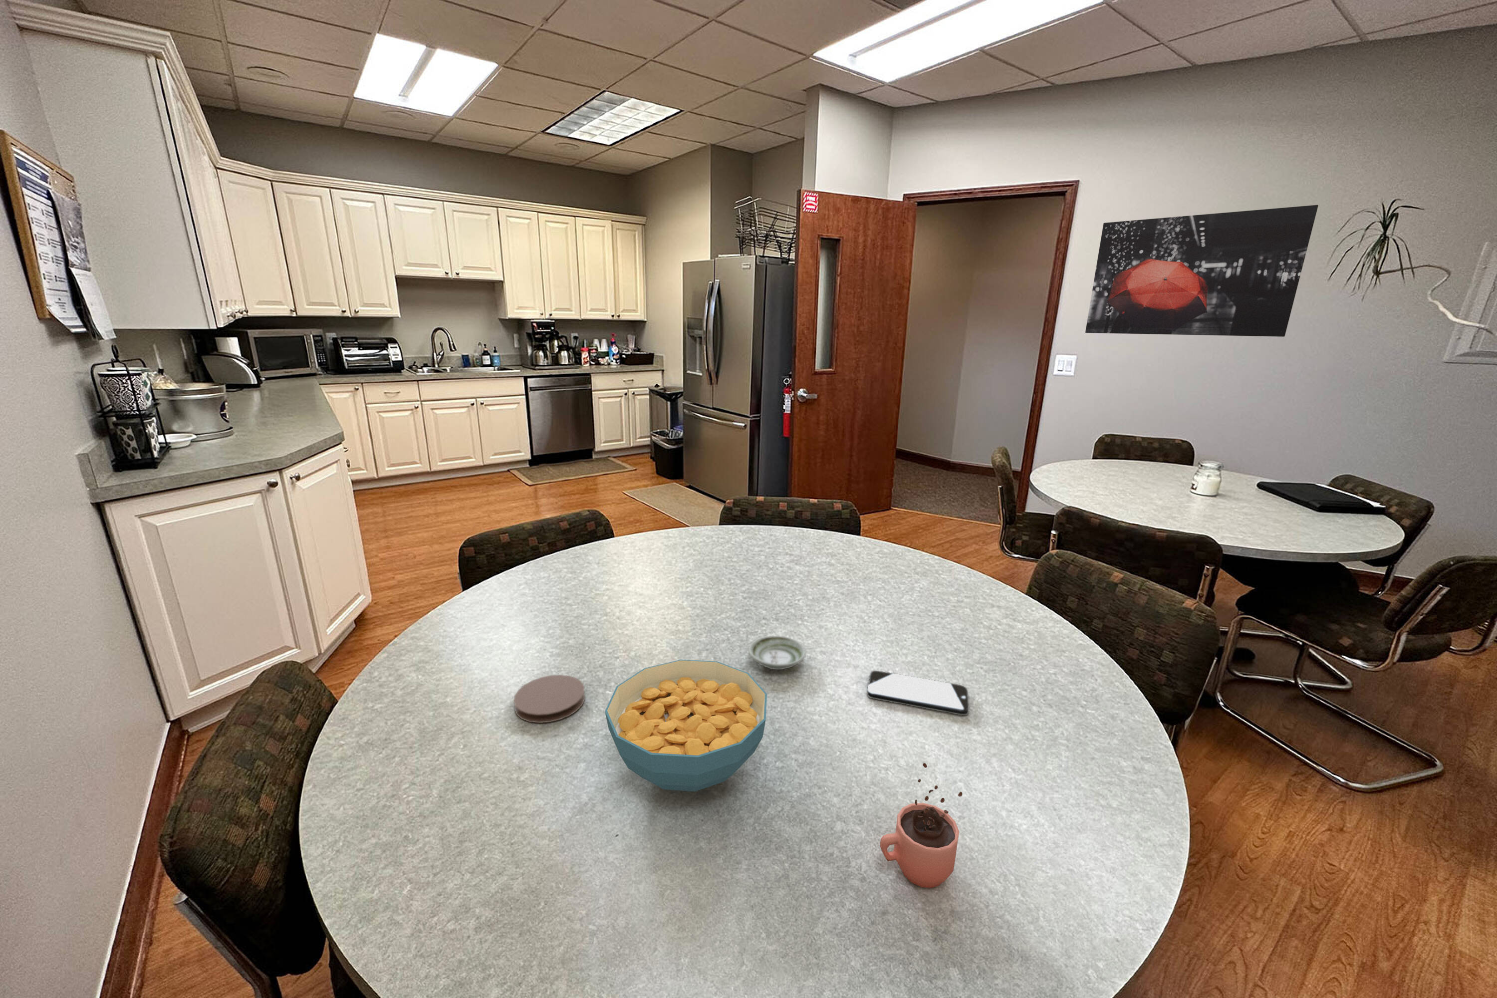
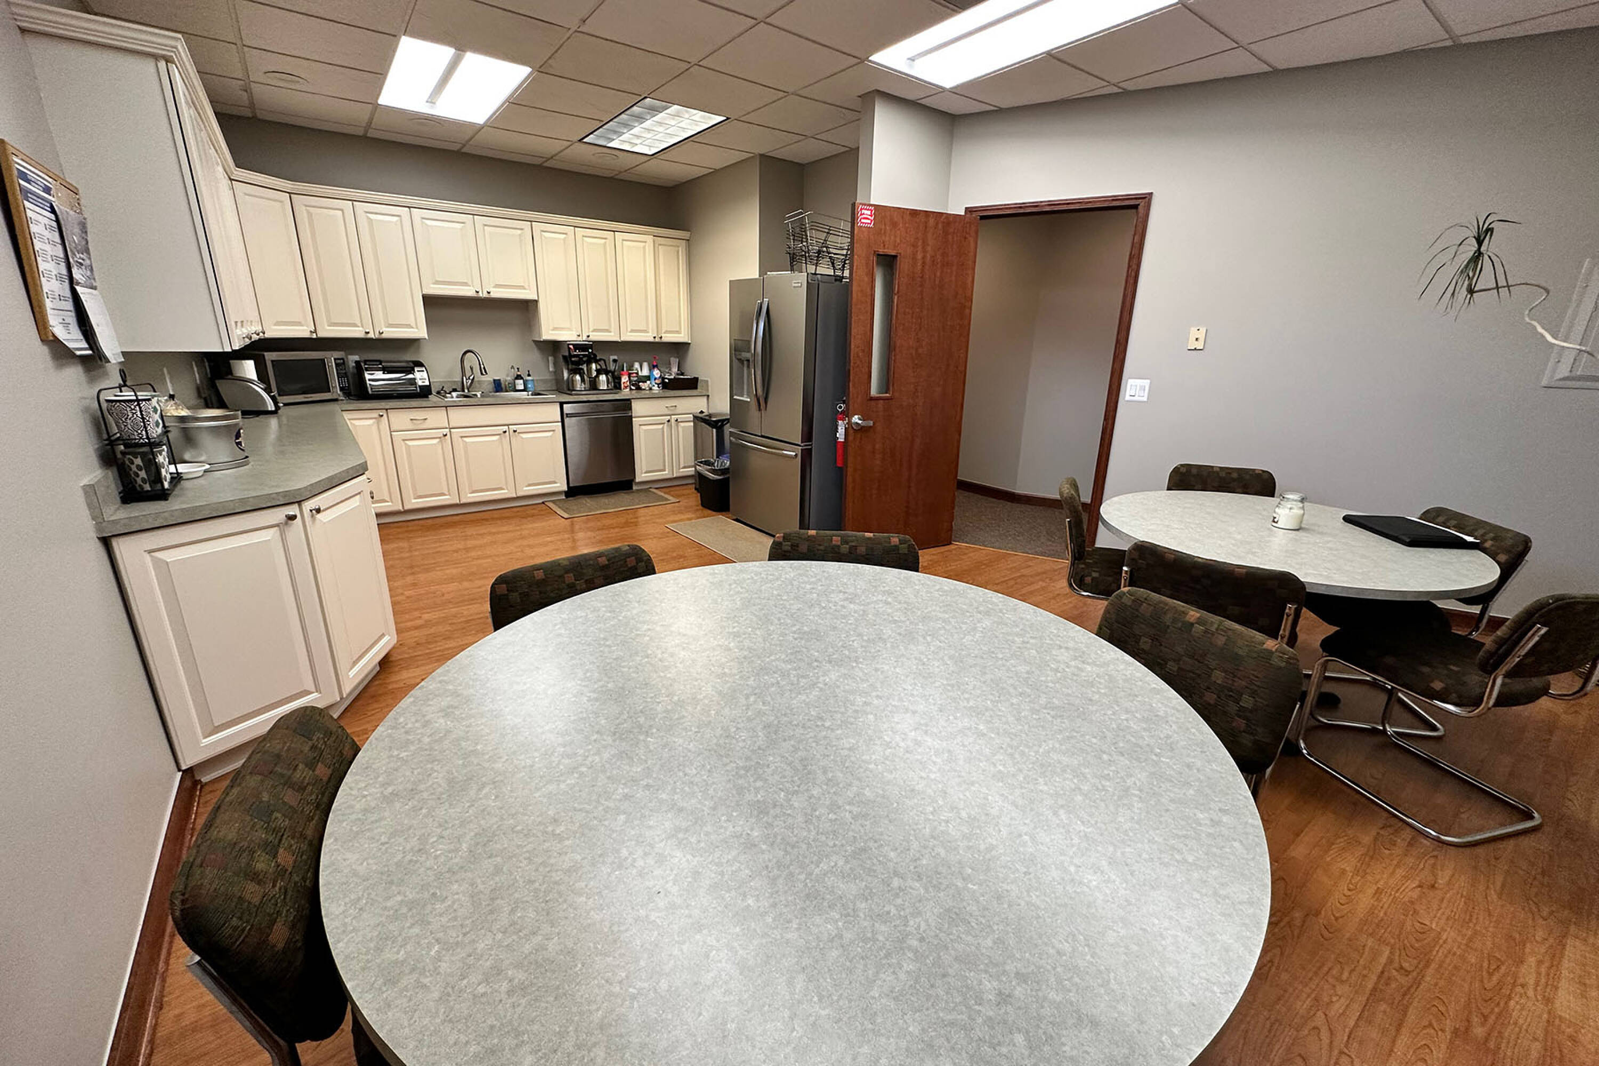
- smartphone (917, 692)
- wall art (1188, 276)
- coaster (550, 697)
- cocoa (919, 825)
- cereal bowl (688, 735)
- saucer (777, 655)
